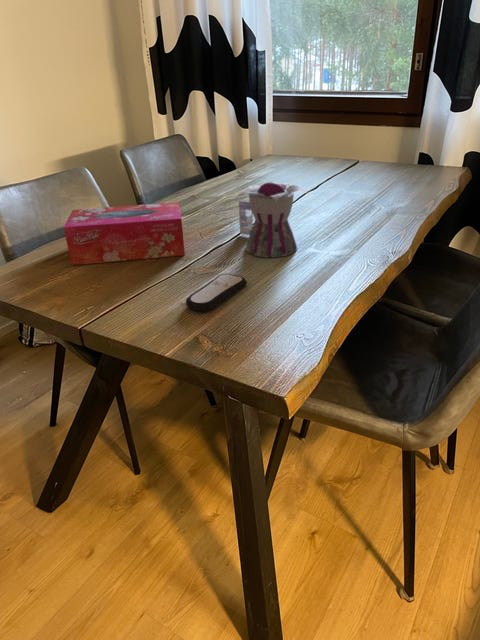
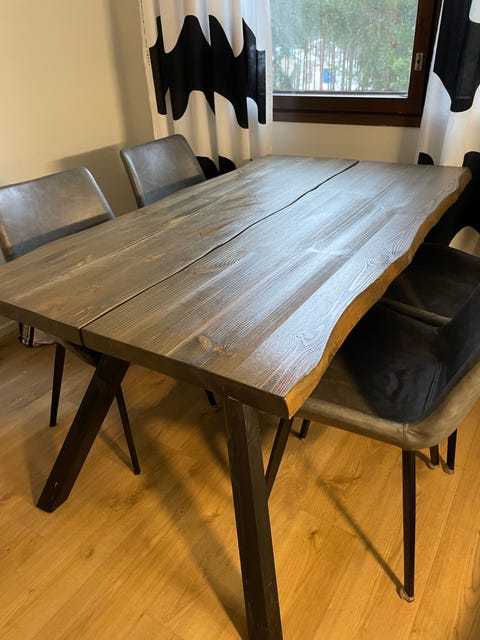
- tissue box (127, 232)
- teapot (266, 214)
- remote control (216, 291)
